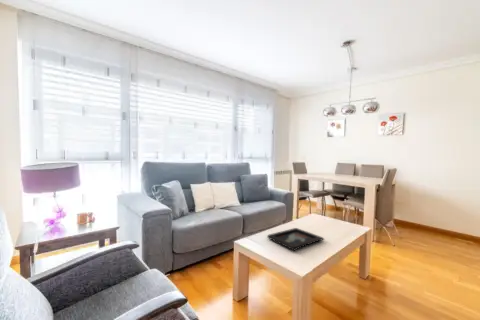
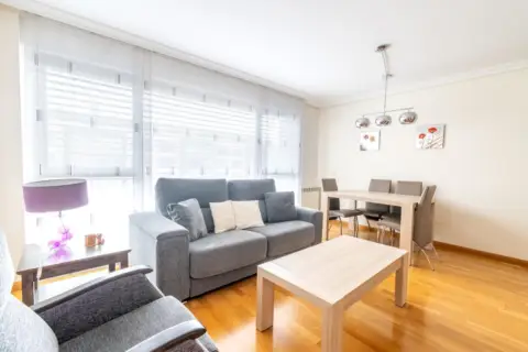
- decorative tray (295, 238)
